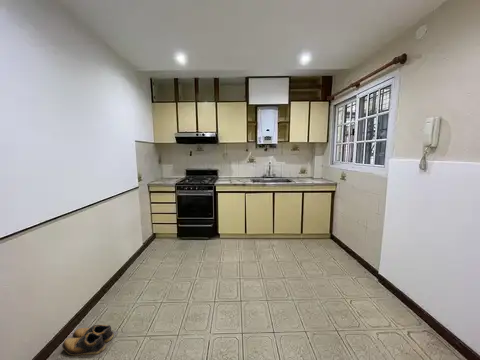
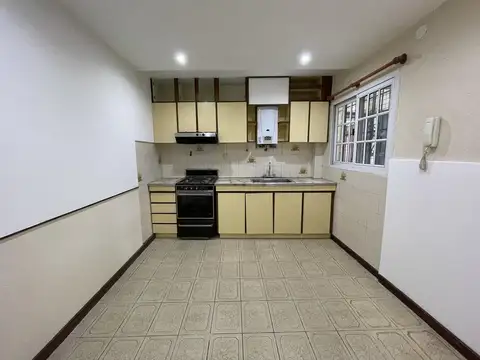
- shoes (88, 337)
